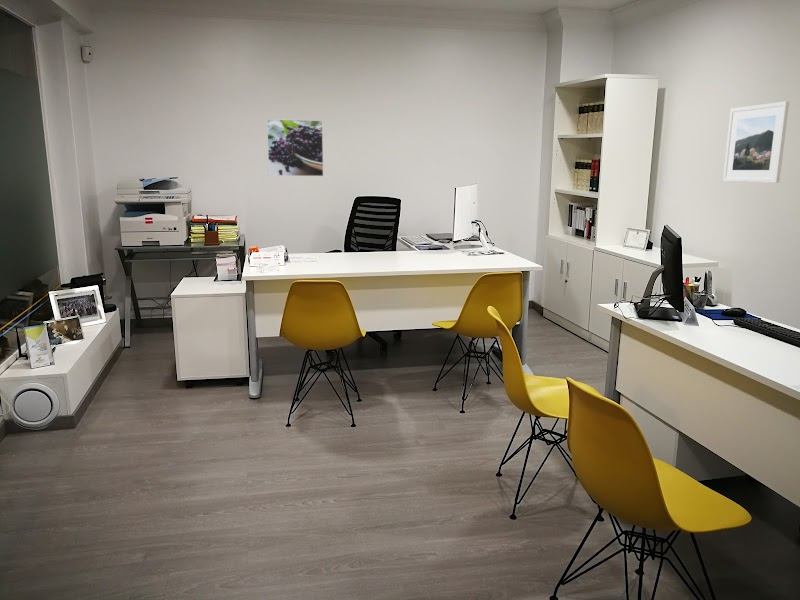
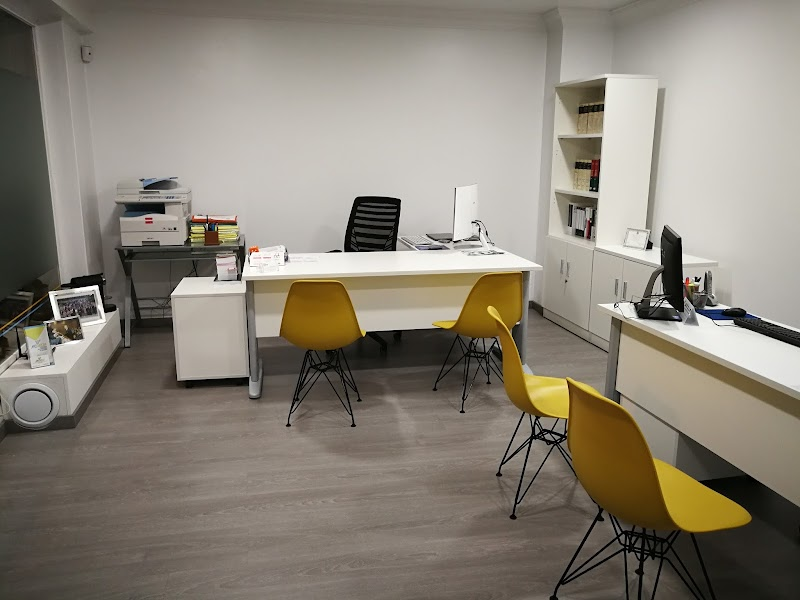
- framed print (295, 148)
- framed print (753, 144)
